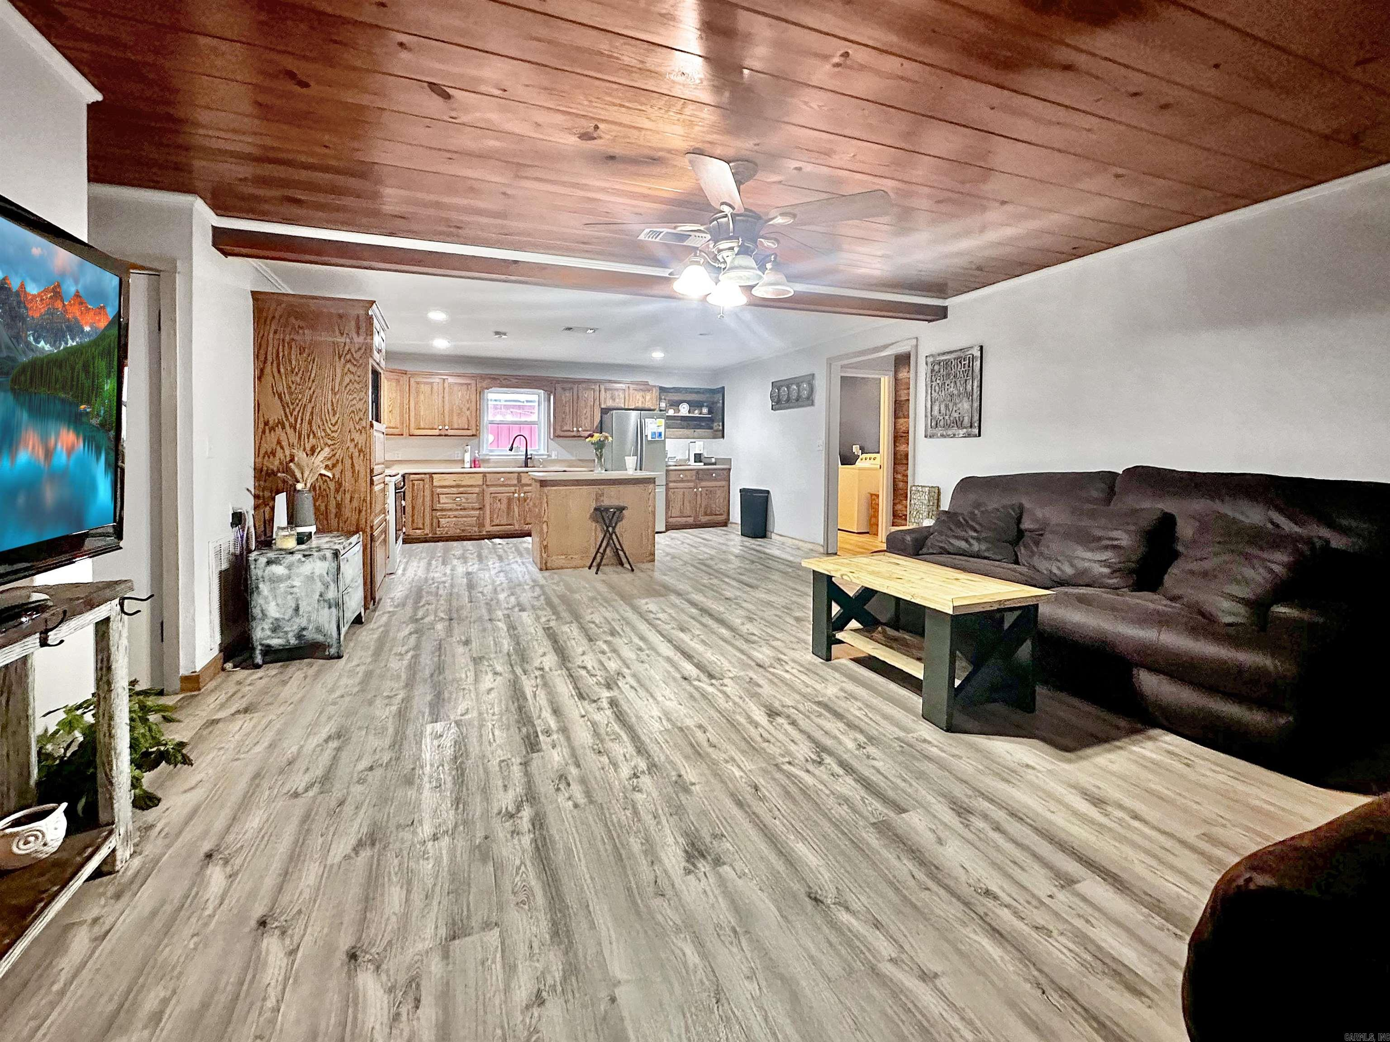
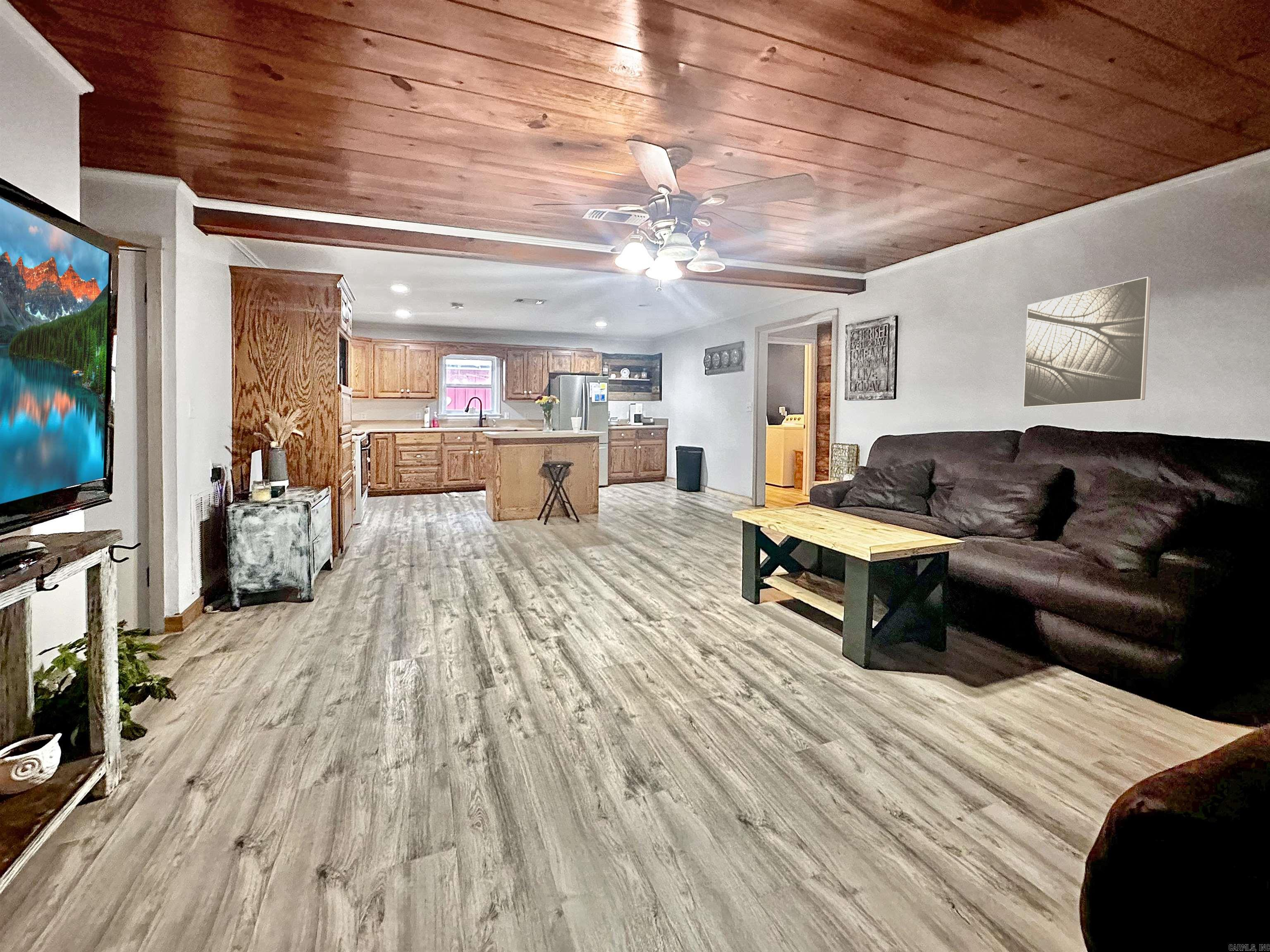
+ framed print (1081, 348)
